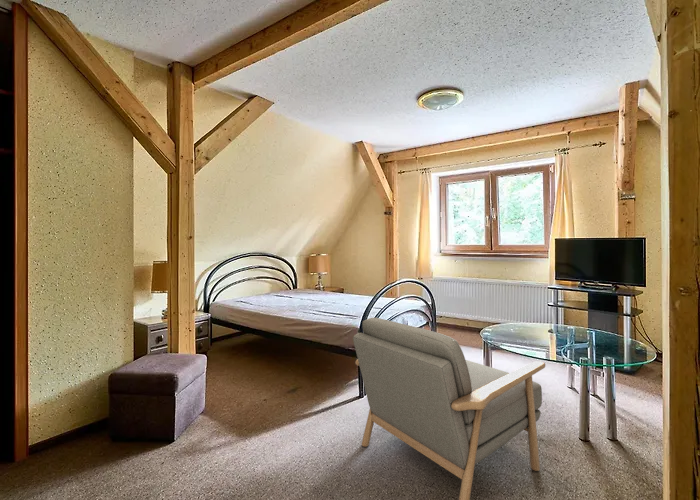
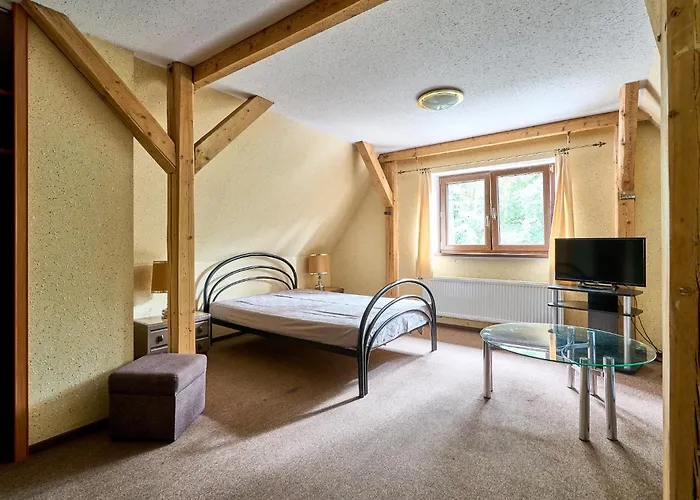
- armchair (446, 387)
